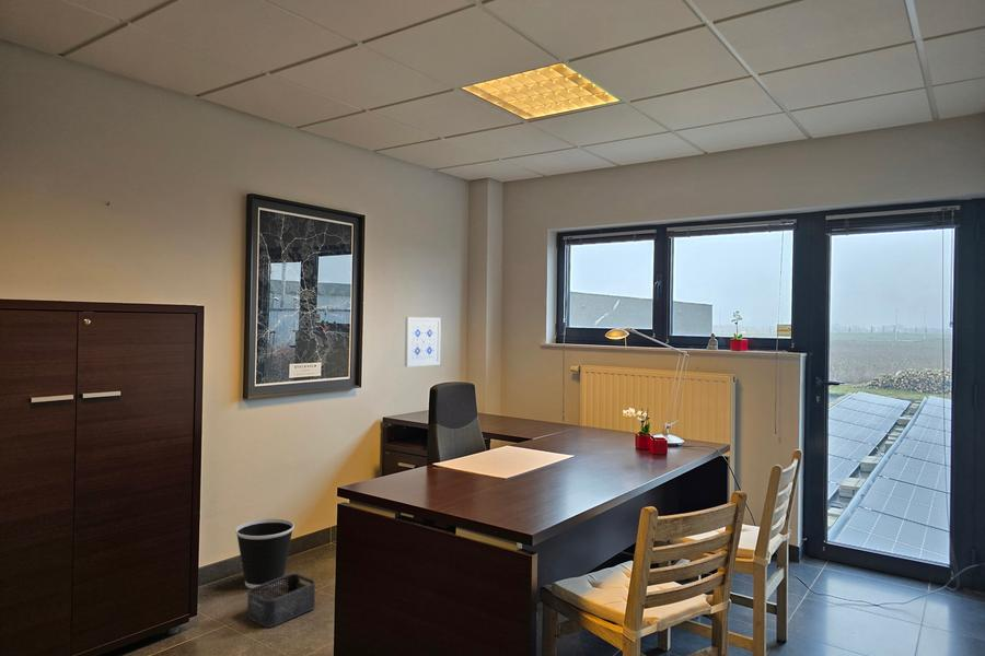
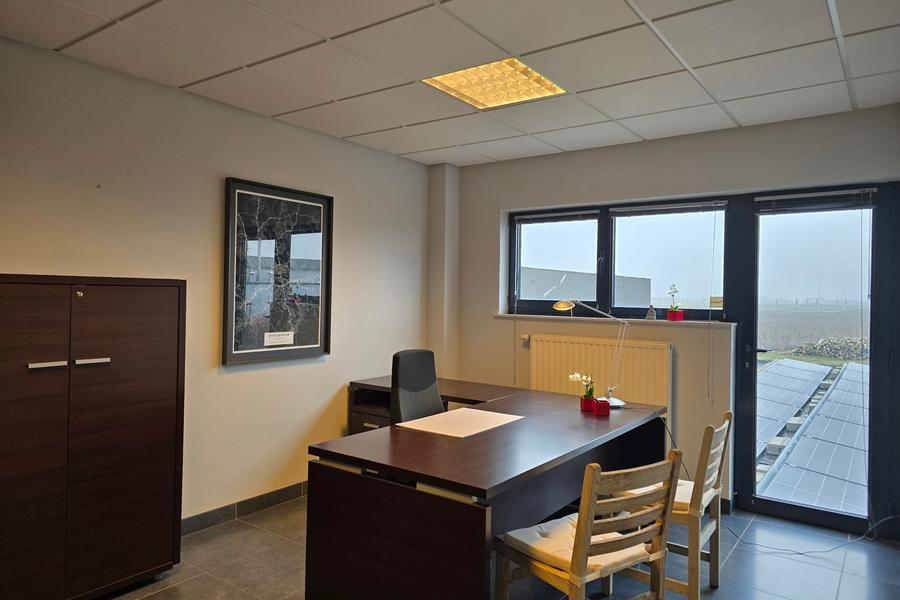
- wastebasket (265, 554)
- wall art (422, 341)
- storage bin (281, 599)
